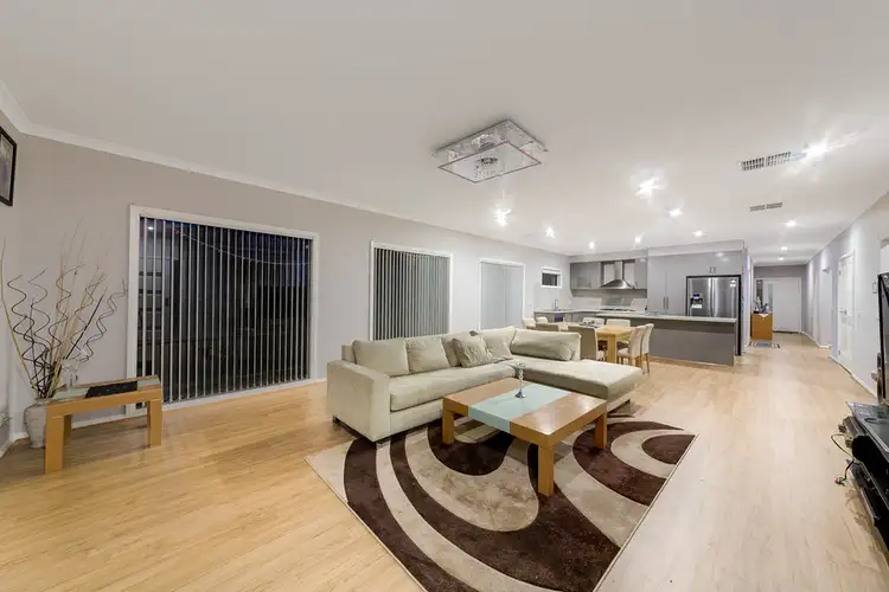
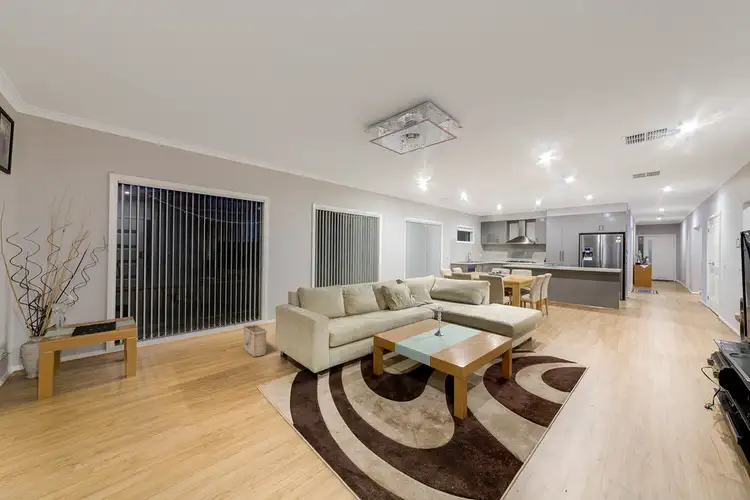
+ basket (254, 339)
